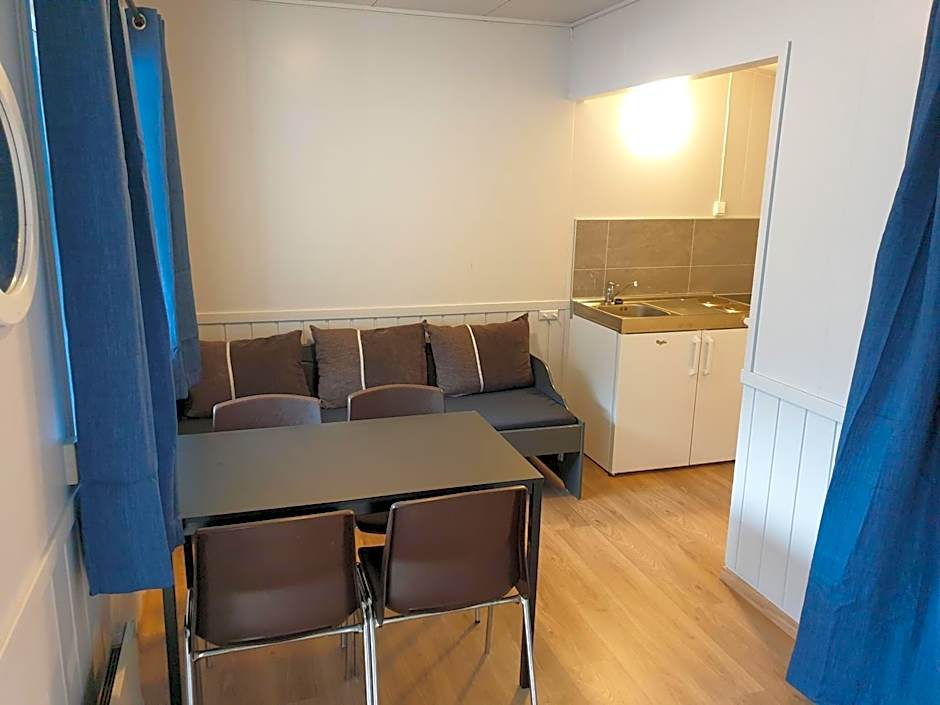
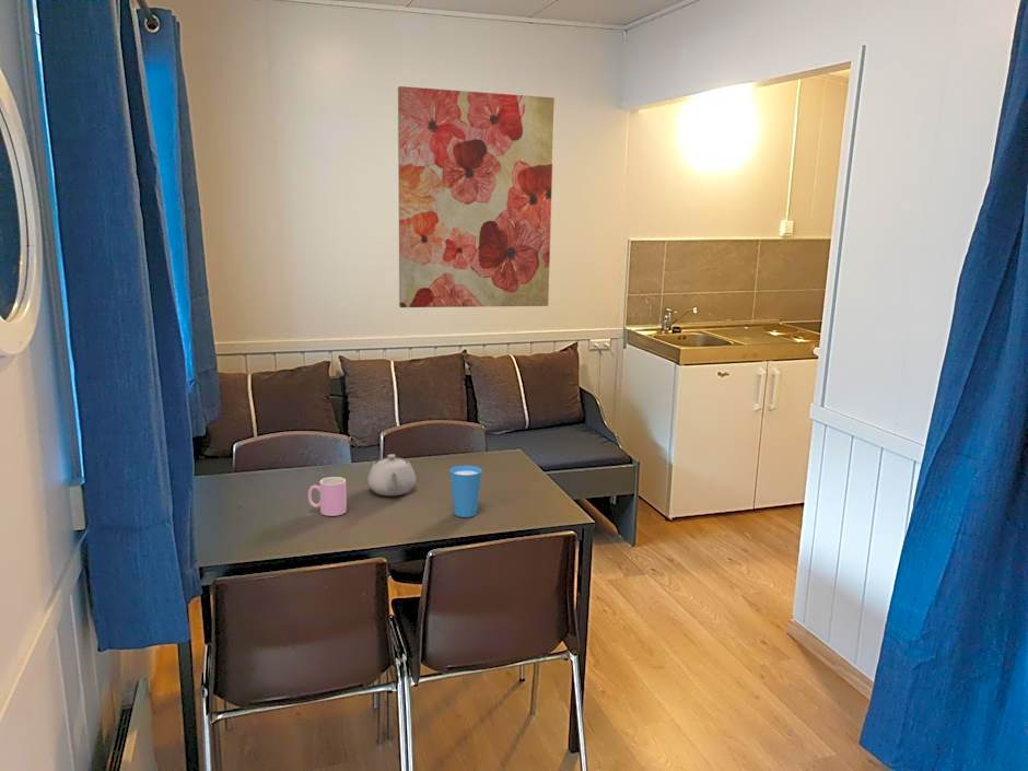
+ cup (327, 495)
+ teapot (392, 474)
+ cup (465, 491)
+ wall art (477, 202)
